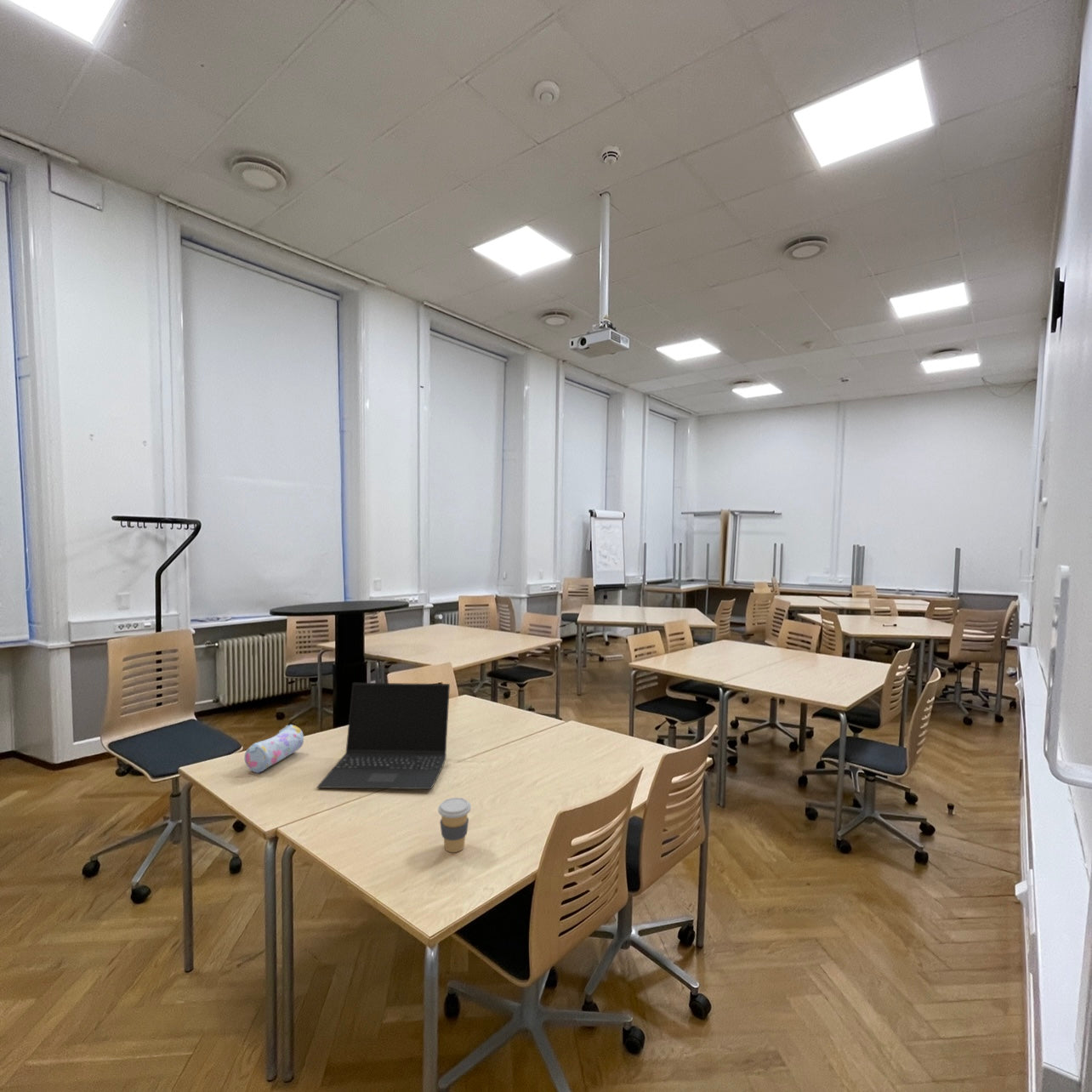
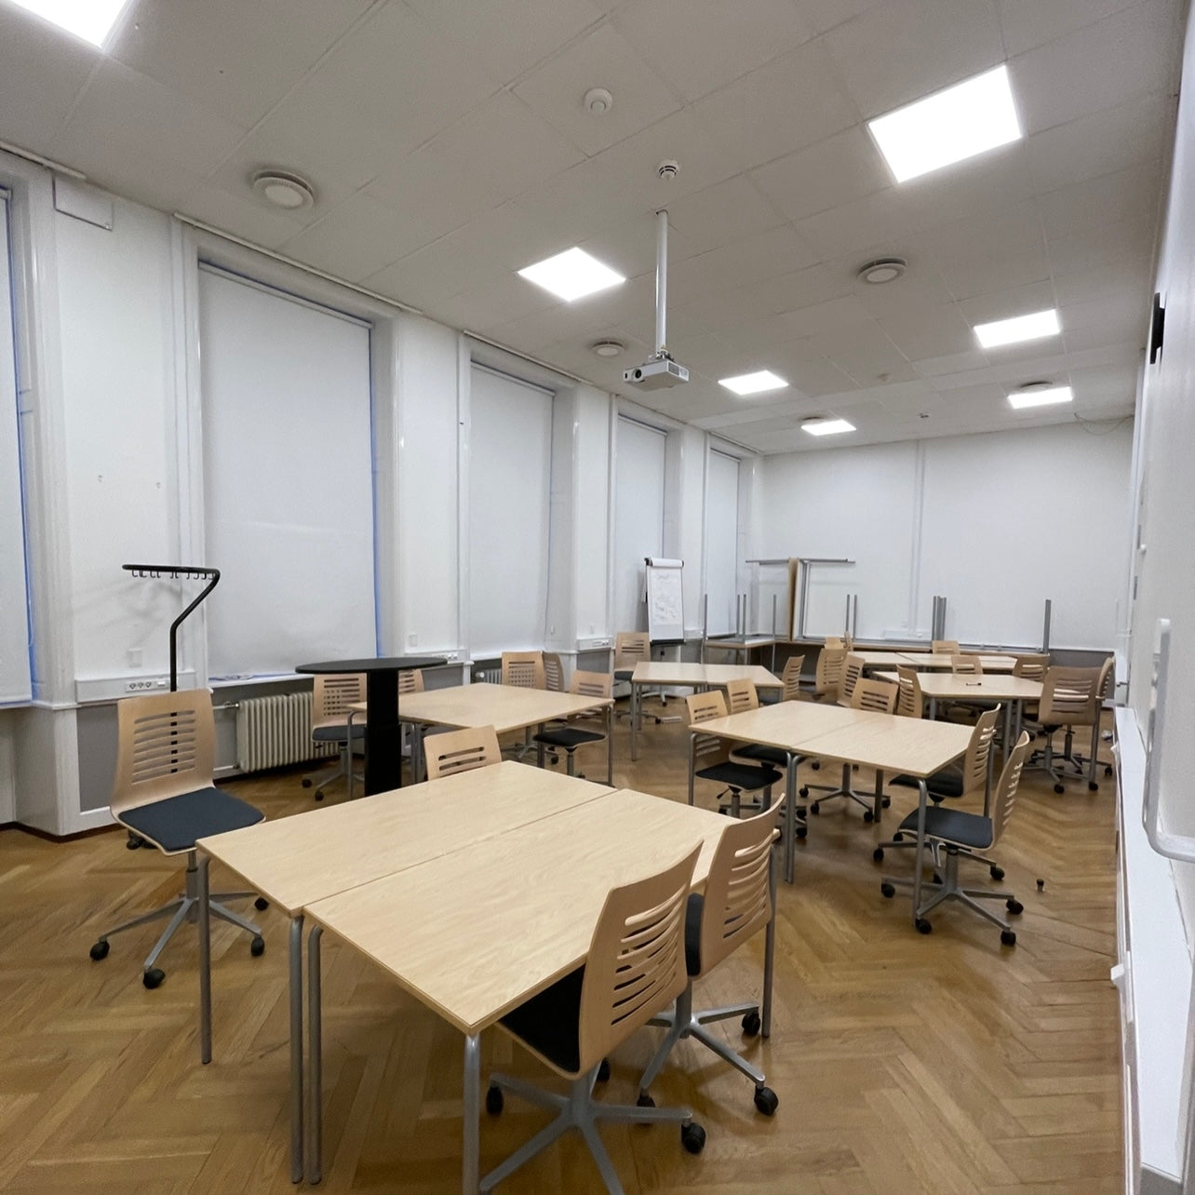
- pencil case (276, 747)
- coffee cup (454, 825)
- laptop (389, 733)
